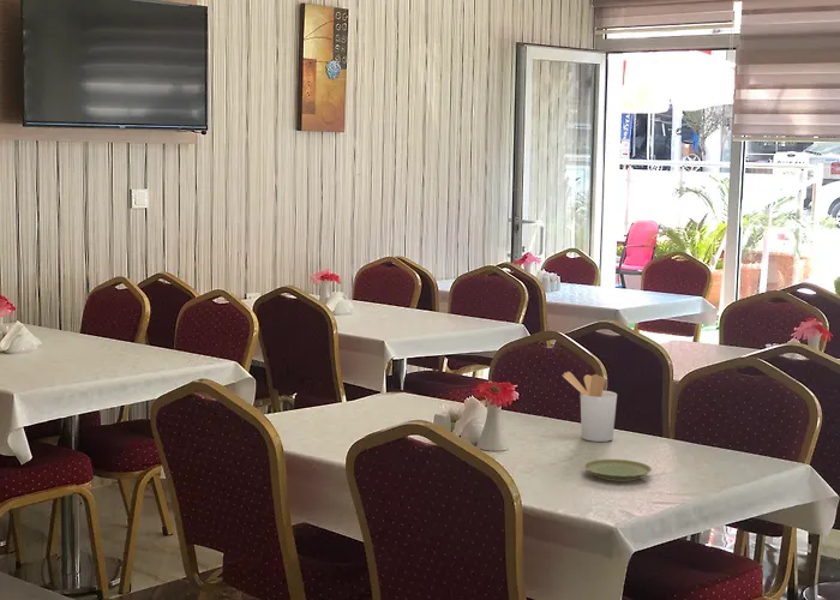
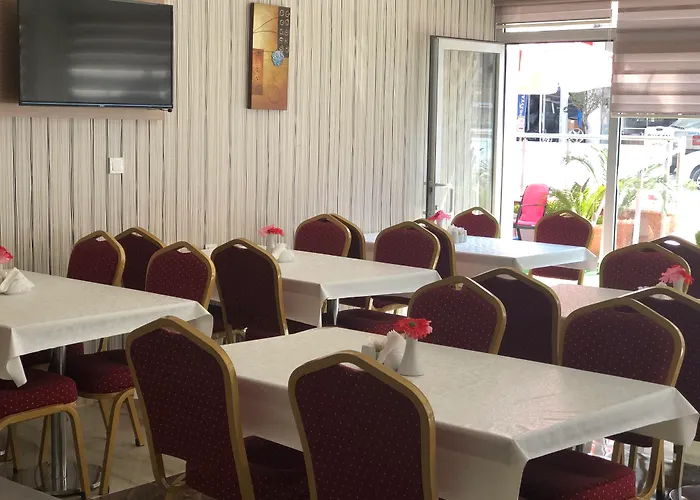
- plate (617, 470)
- utensil holder (588, 404)
